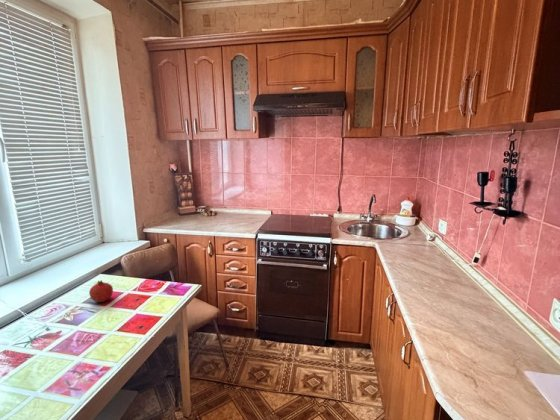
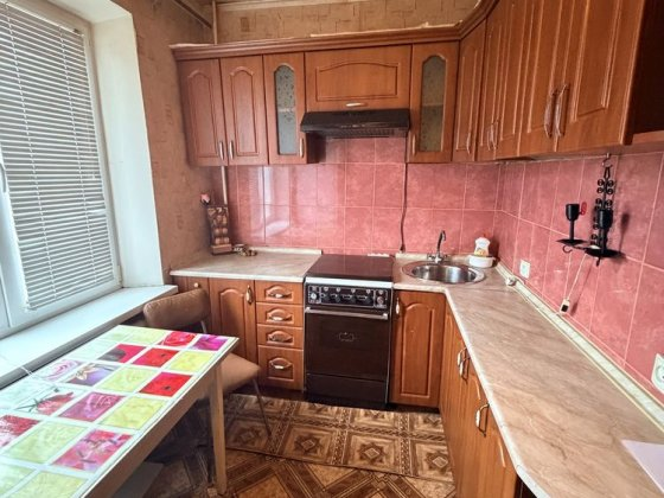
- fruit (101, 290)
